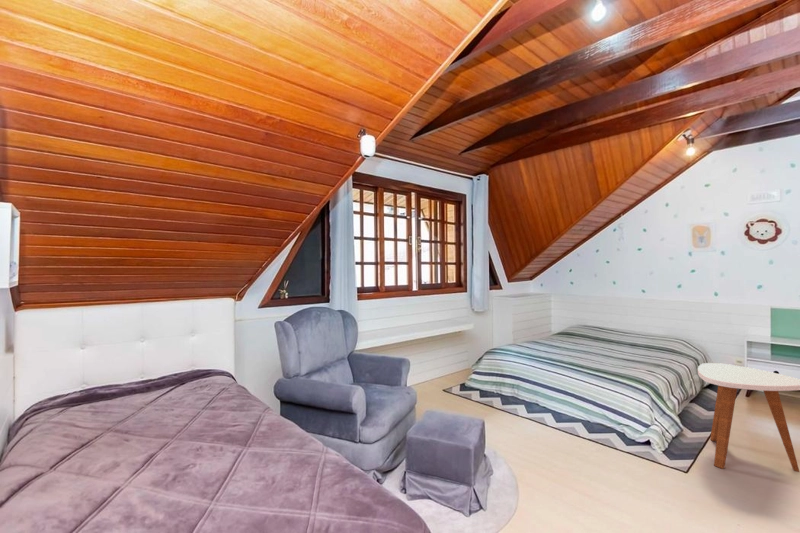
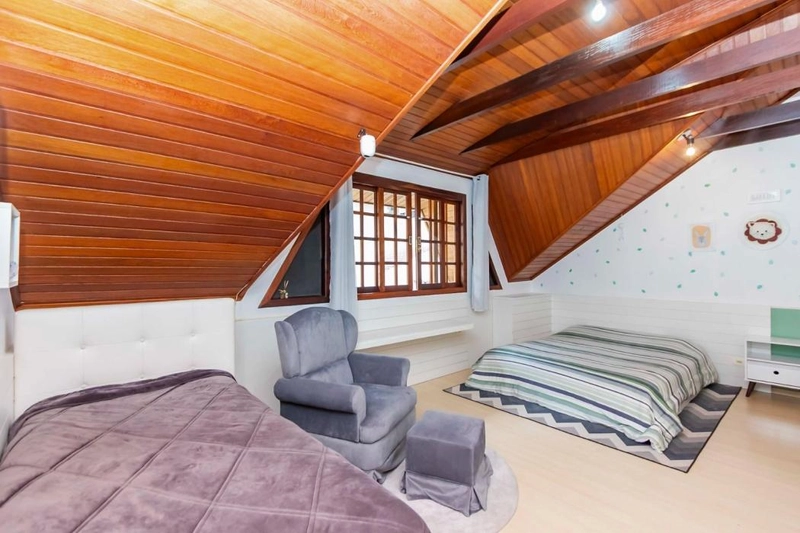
- side table (732, 417)
